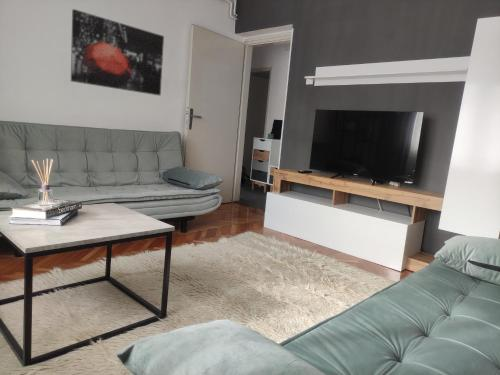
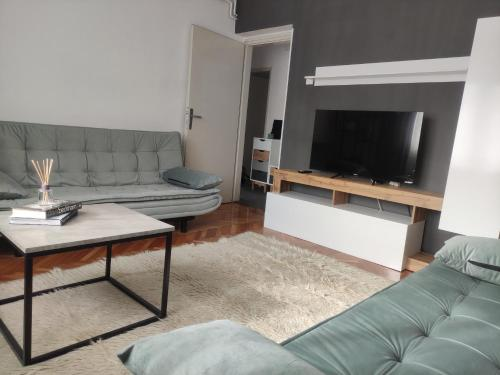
- wall art (120, 56)
